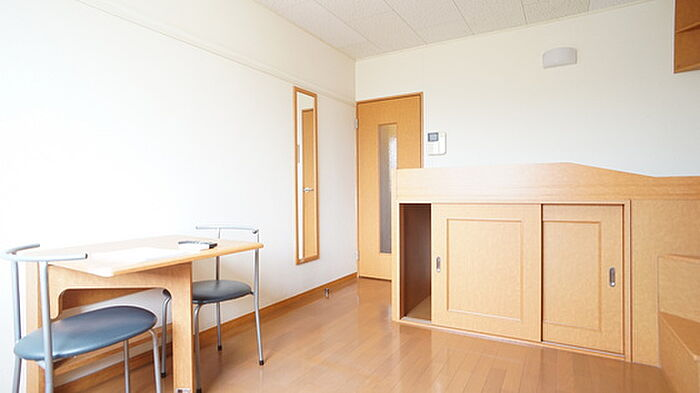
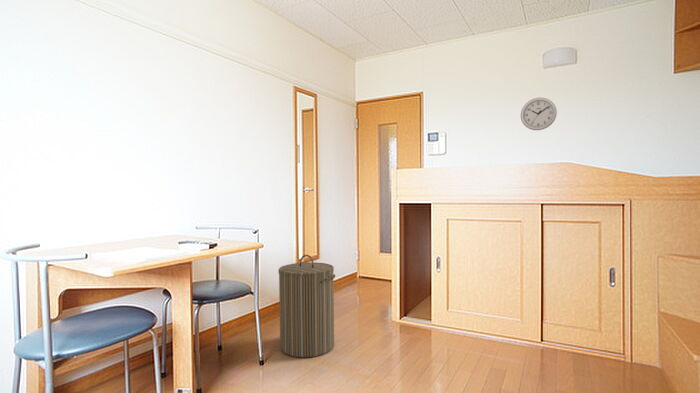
+ laundry hamper (306, 300)
+ wall clock (538, 113)
